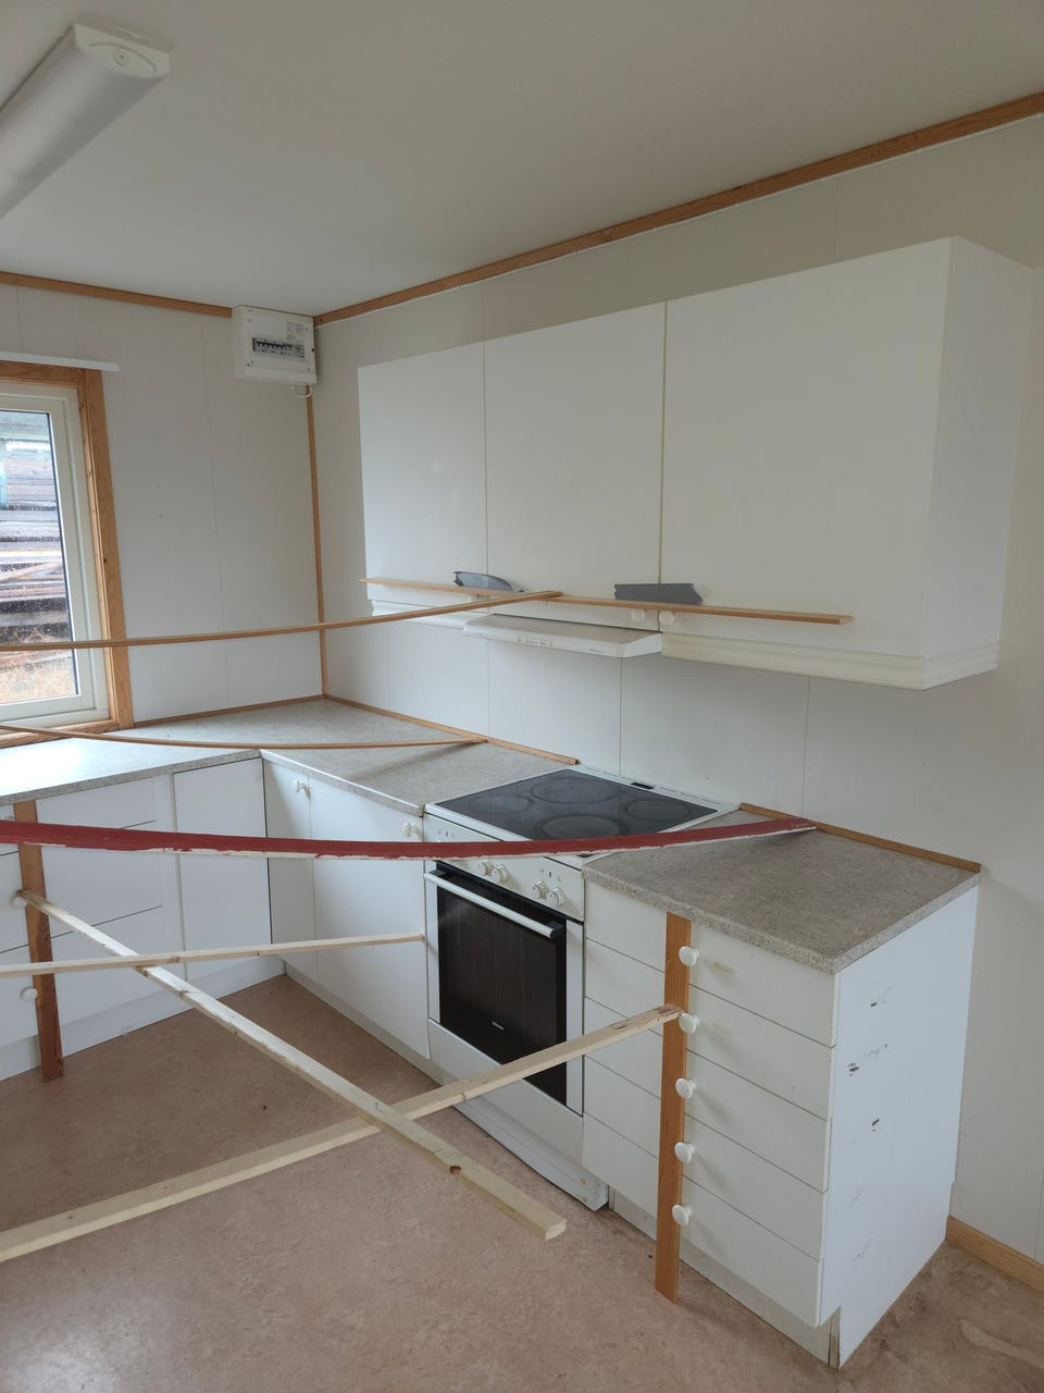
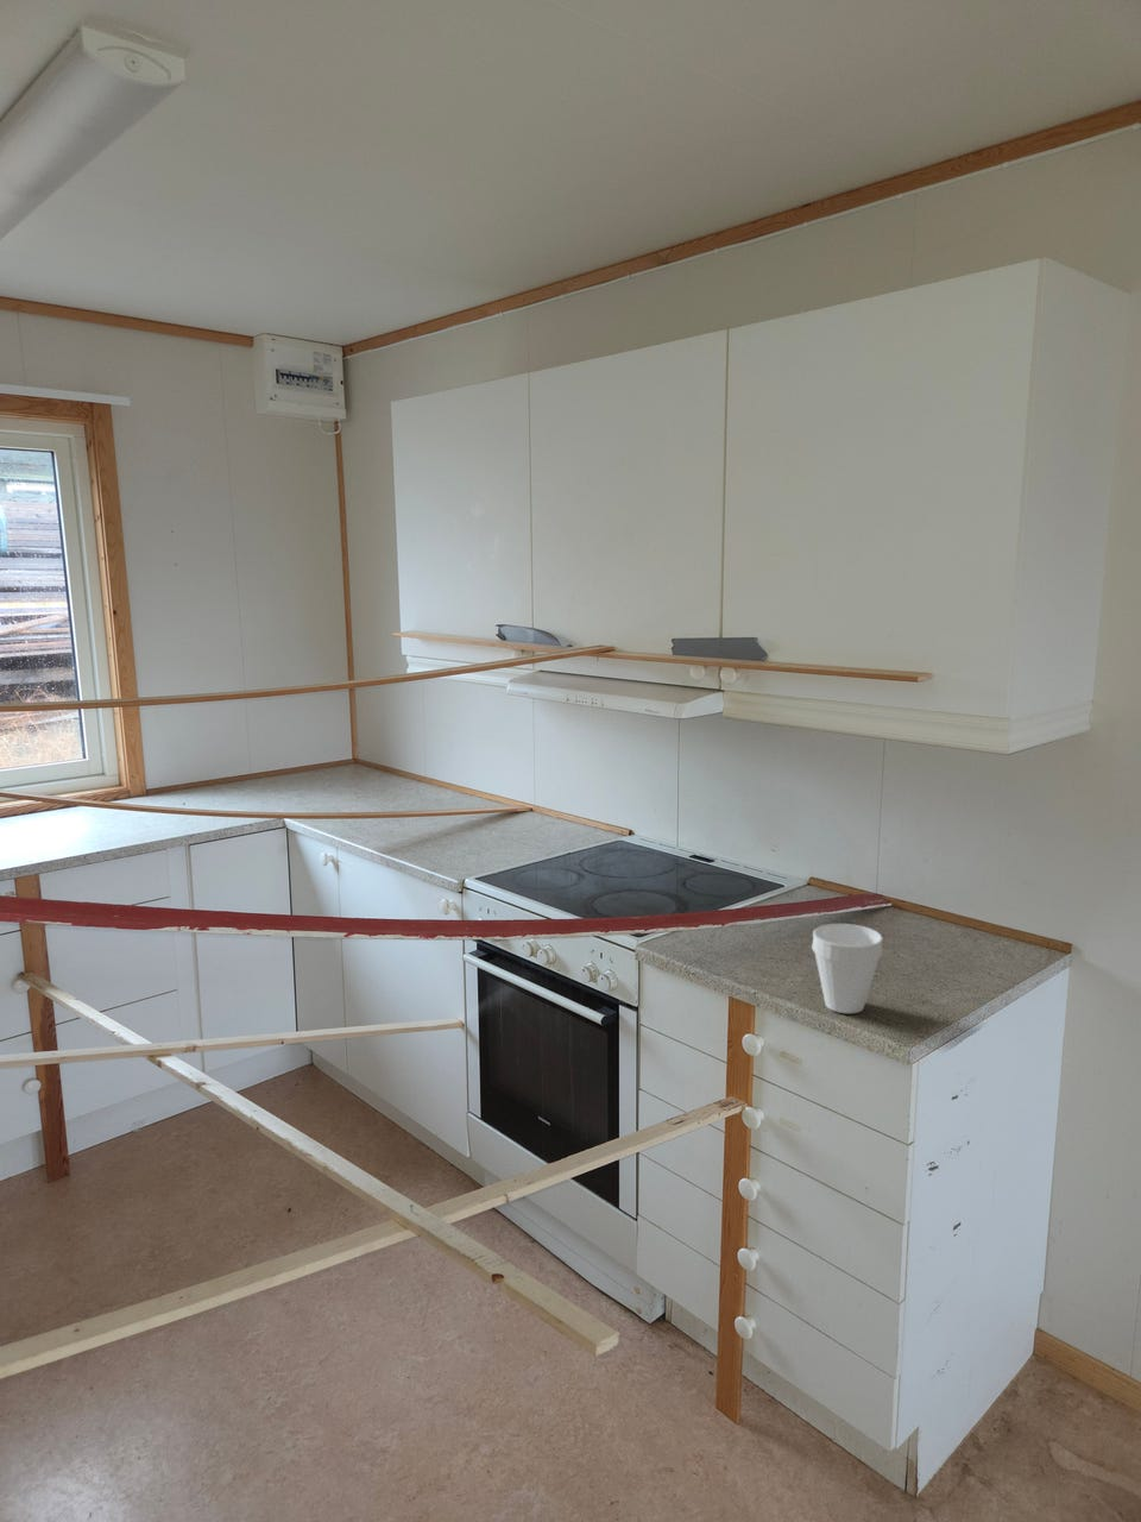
+ cup (845, 971)
